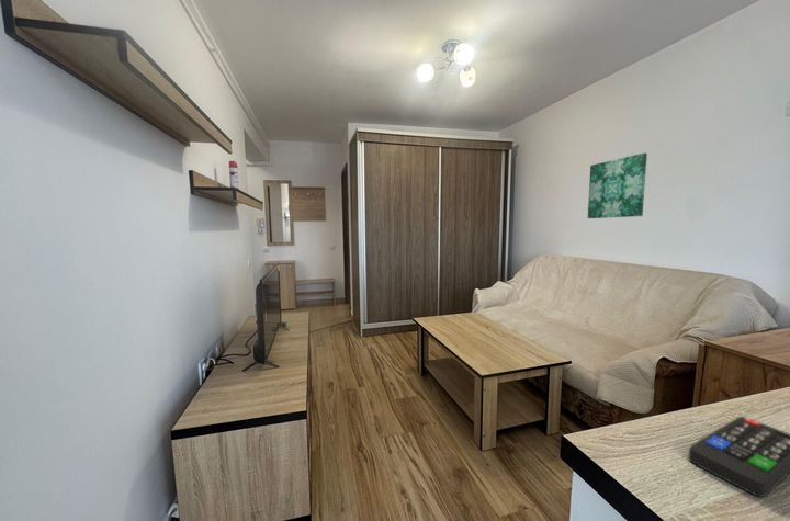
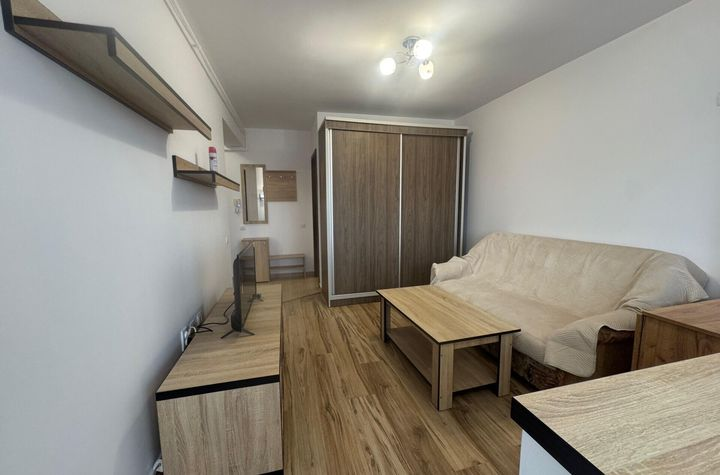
- remote control (749, 450)
- wall art (614, 189)
